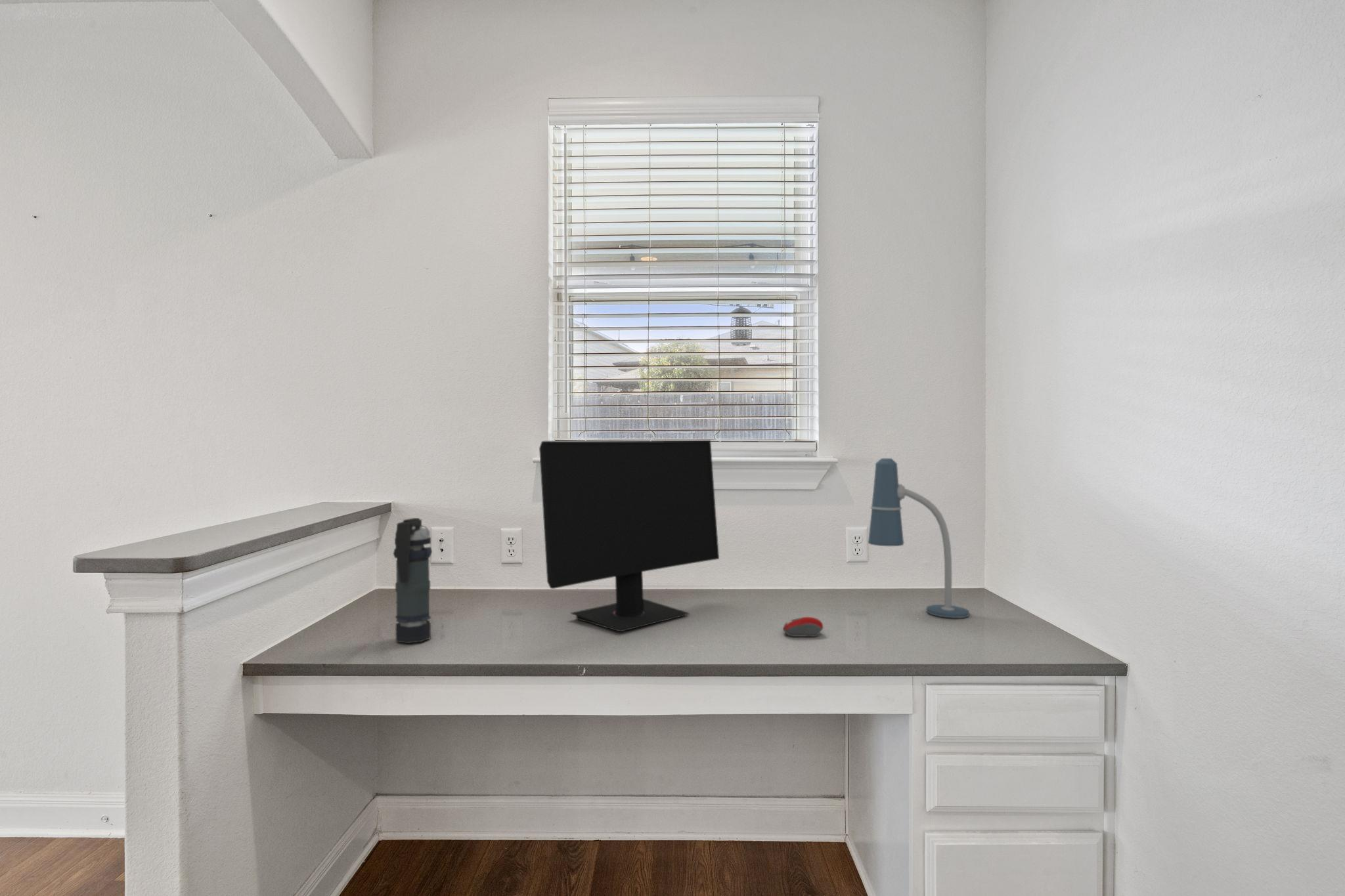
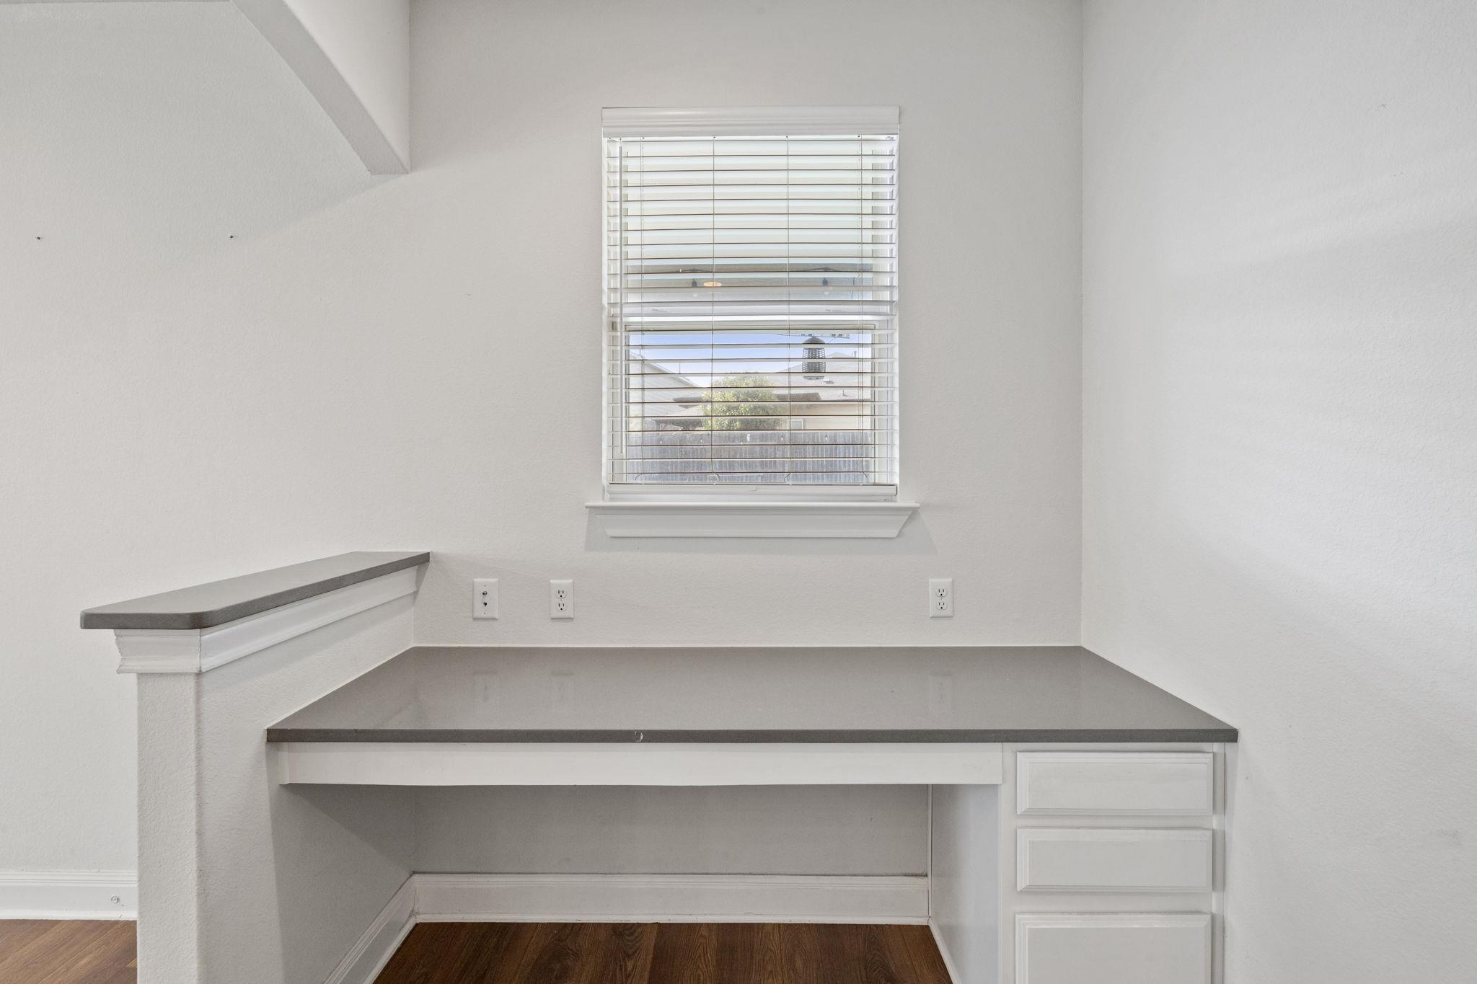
- computer mouse (803, 625)
- computer monitor (632, 528)
- smoke grenade (410, 580)
- desk lamp (903, 540)
